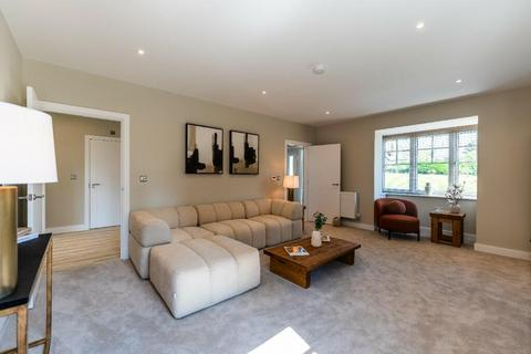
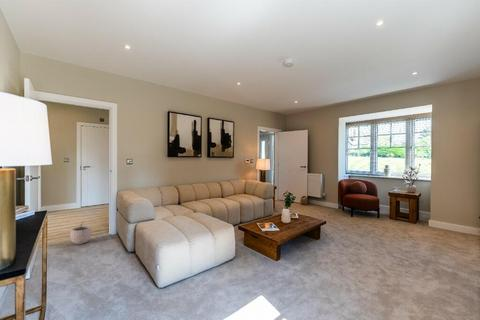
+ plant pot (81, 232)
